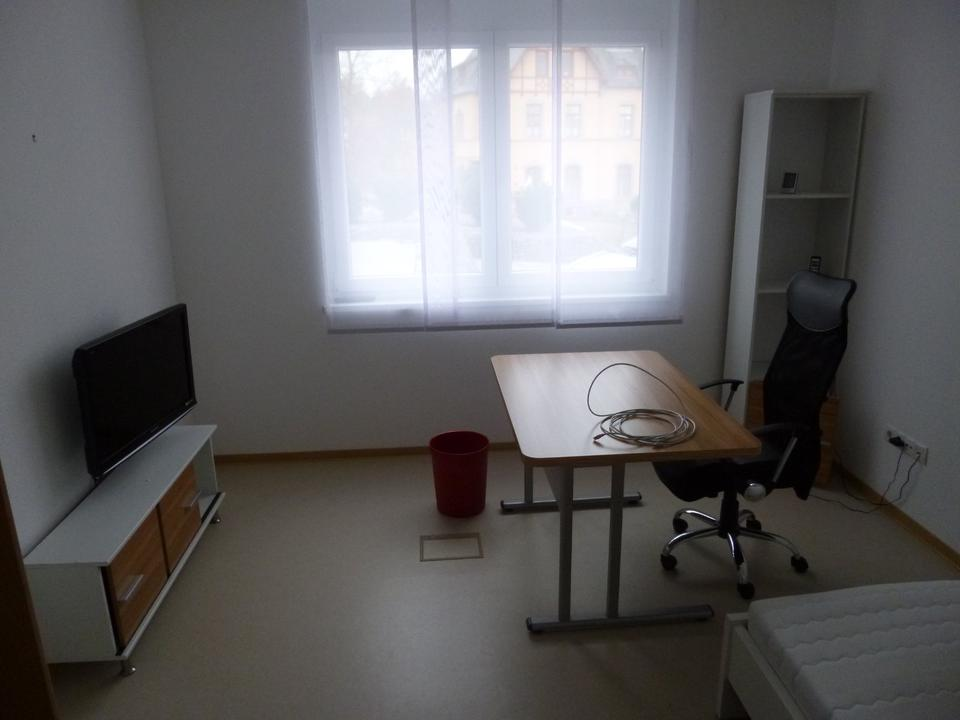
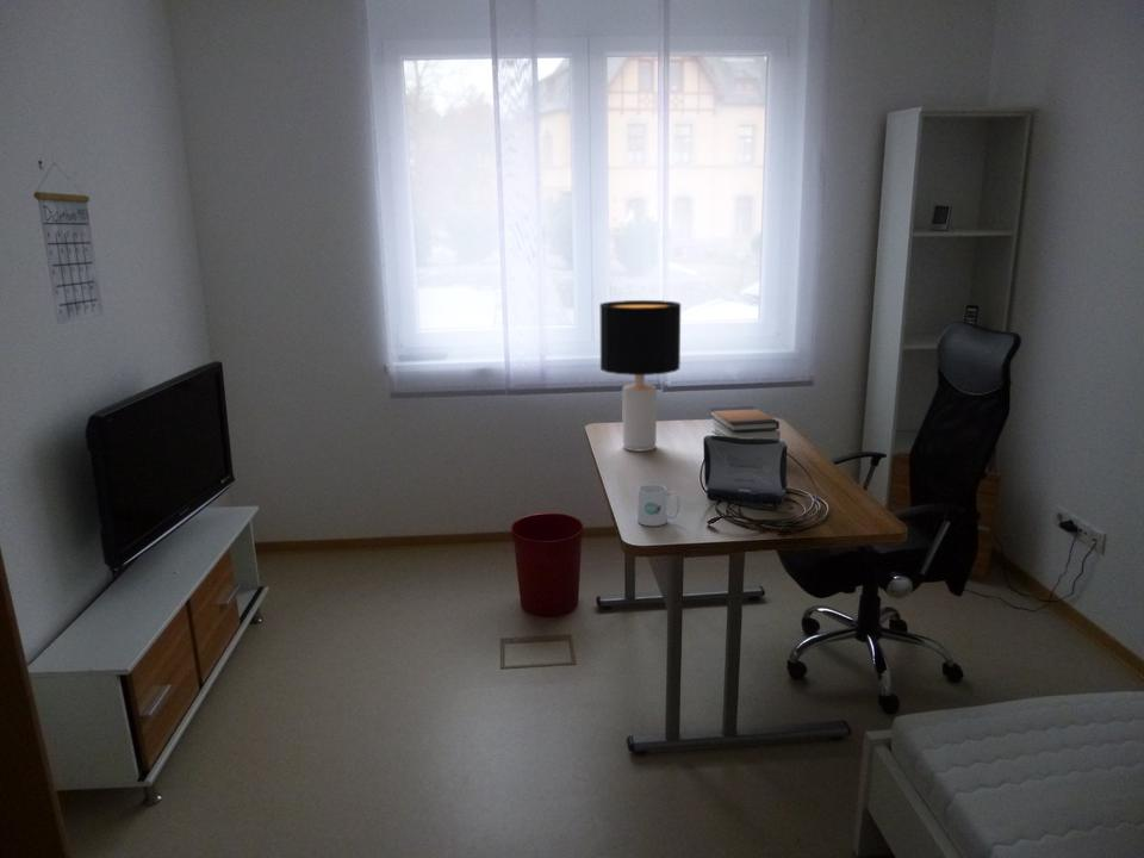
+ desk lamp (639, 377)
+ calendar (69, 242)
+ book stack (744, 433)
+ mug (658, 504)
+ laptop (748, 462)
